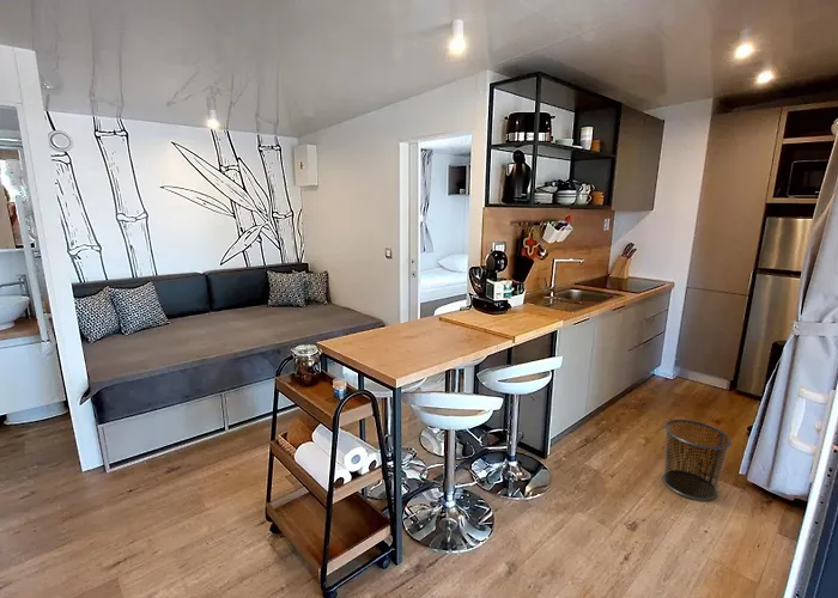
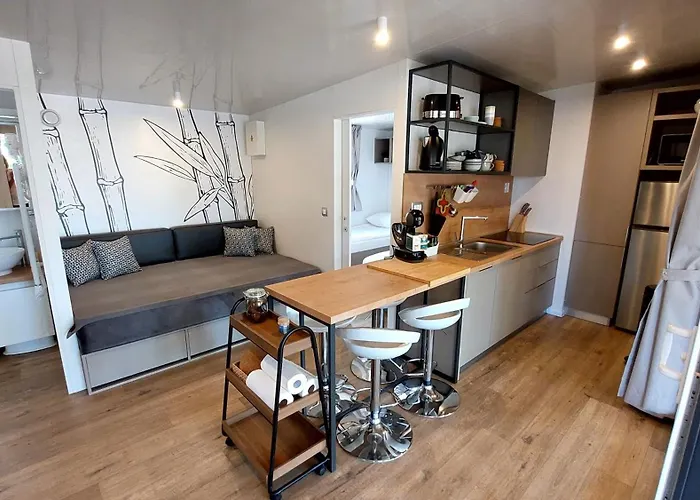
- waste bin (692, 459)
